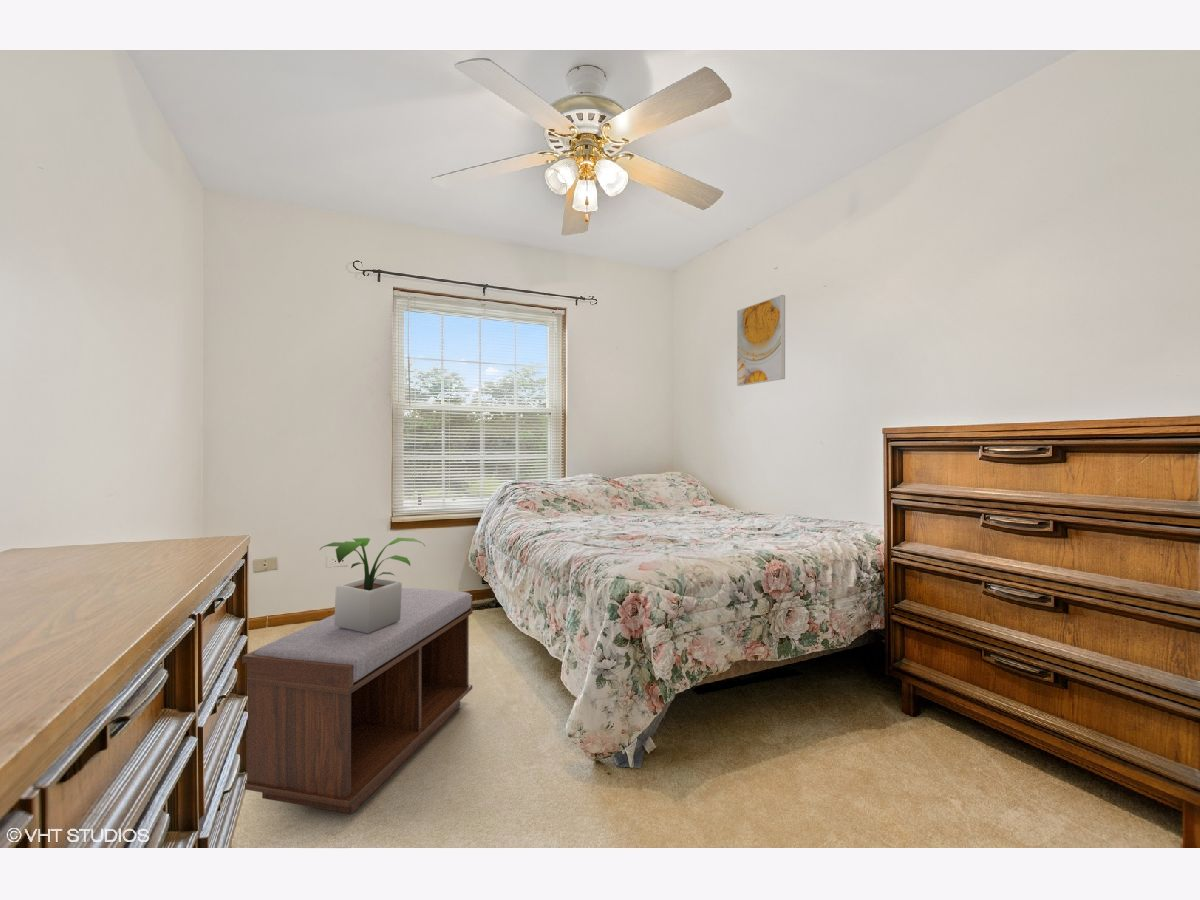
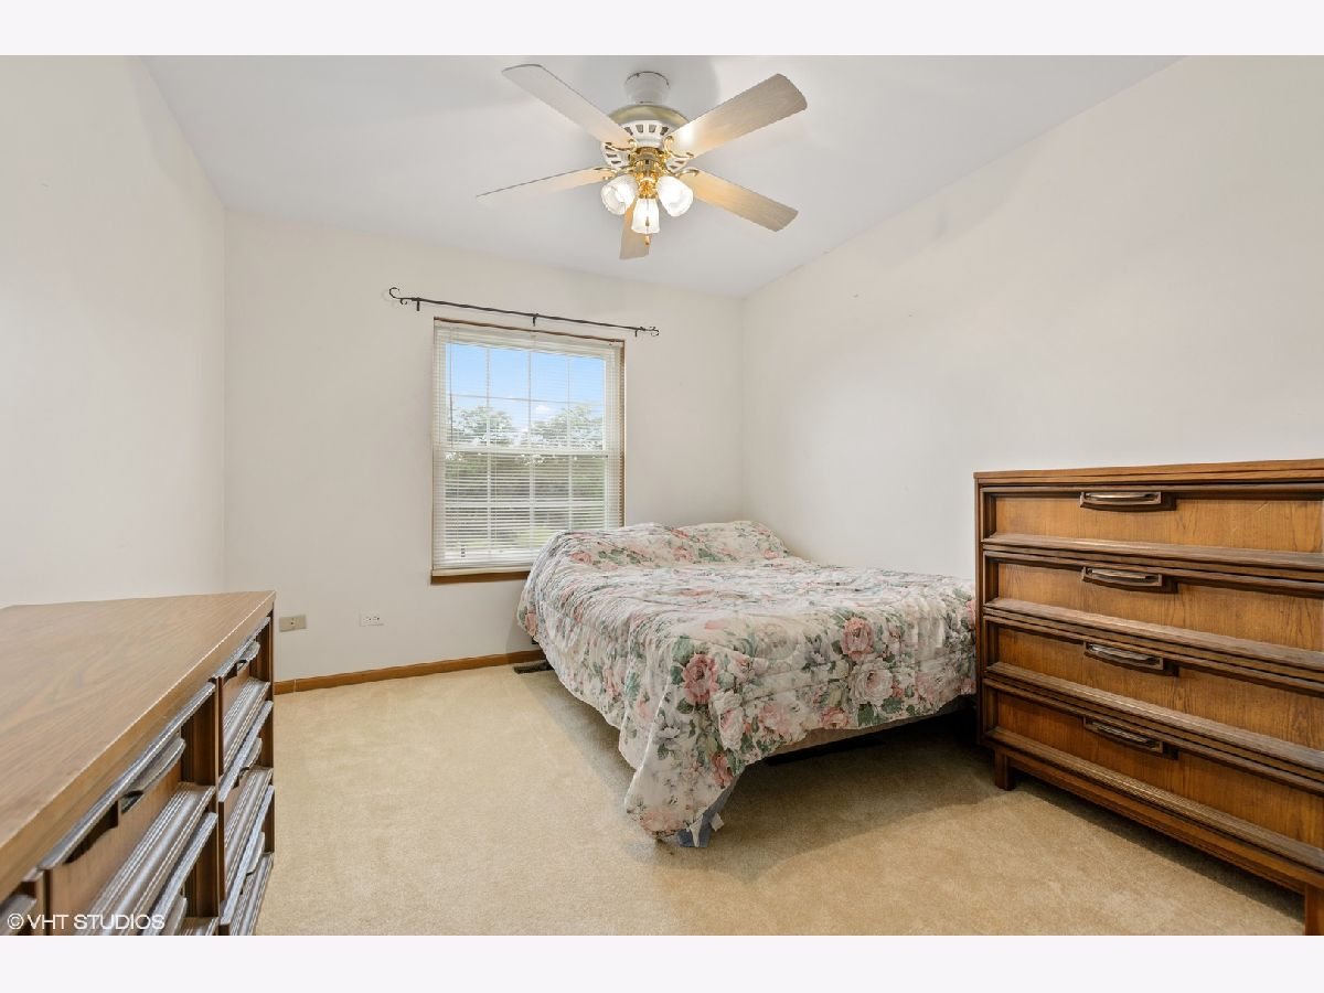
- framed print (759, 342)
- potted plant (362, 580)
- bench (378, 678)
